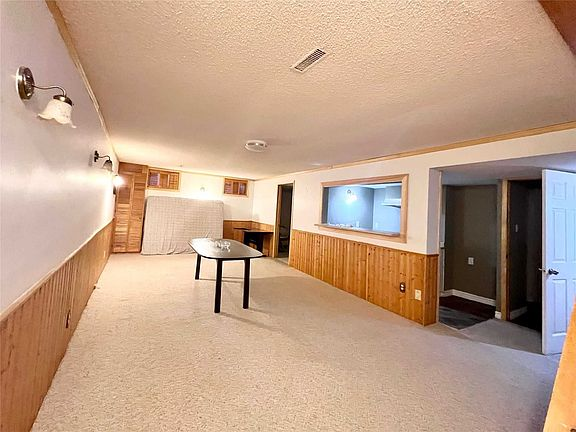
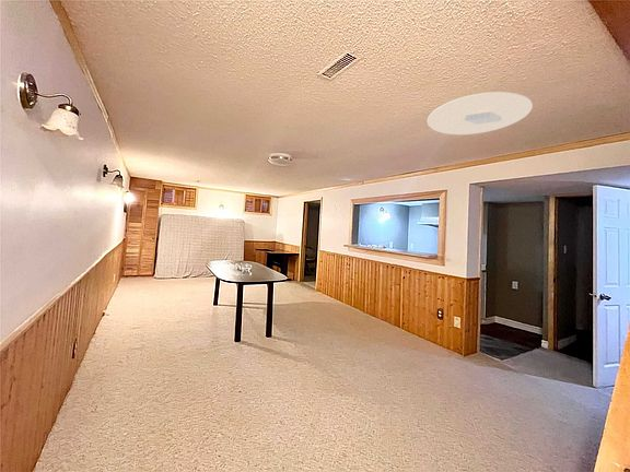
+ ceiling light (476, 111)
